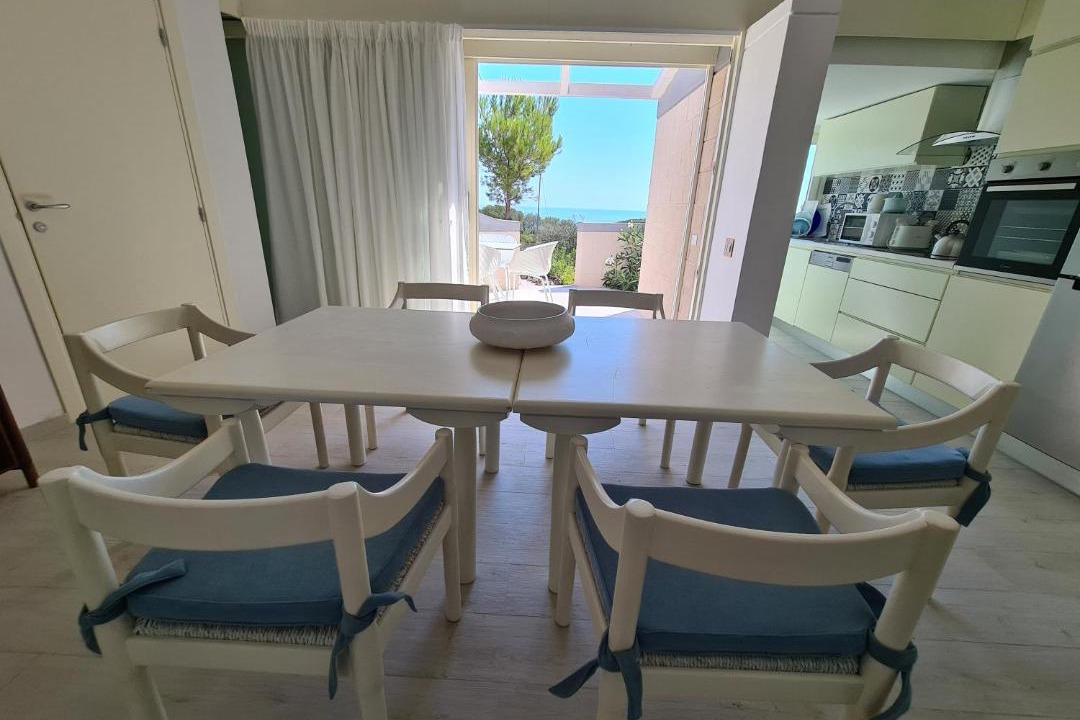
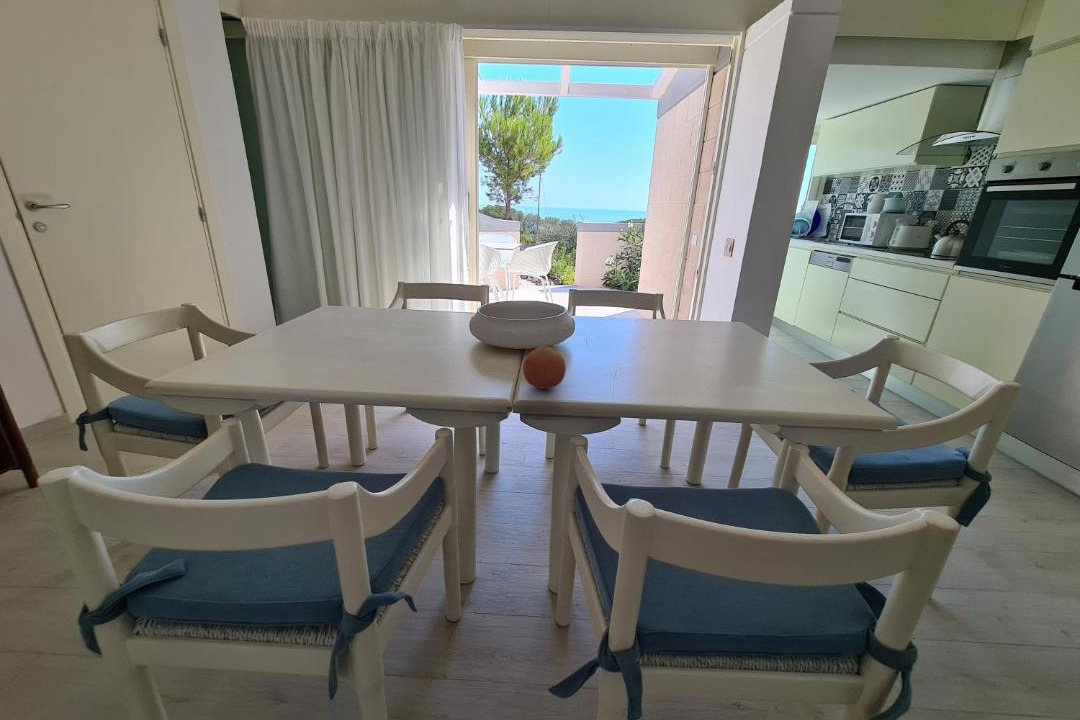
+ fruit (544, 367)
